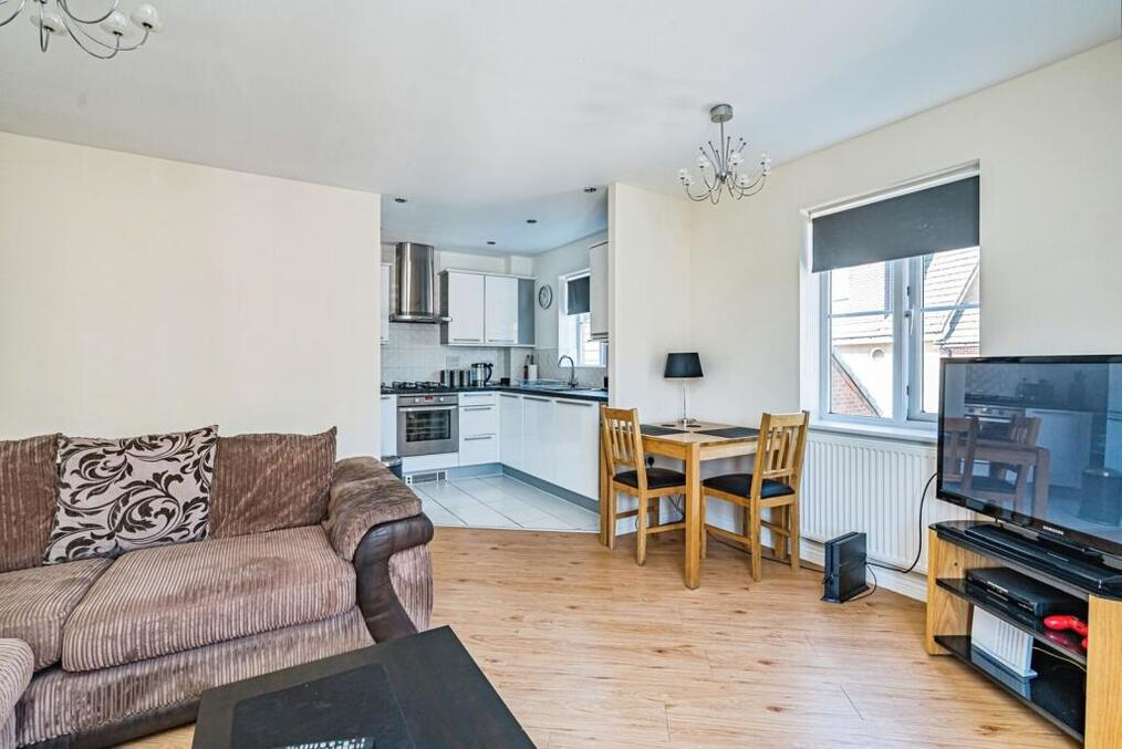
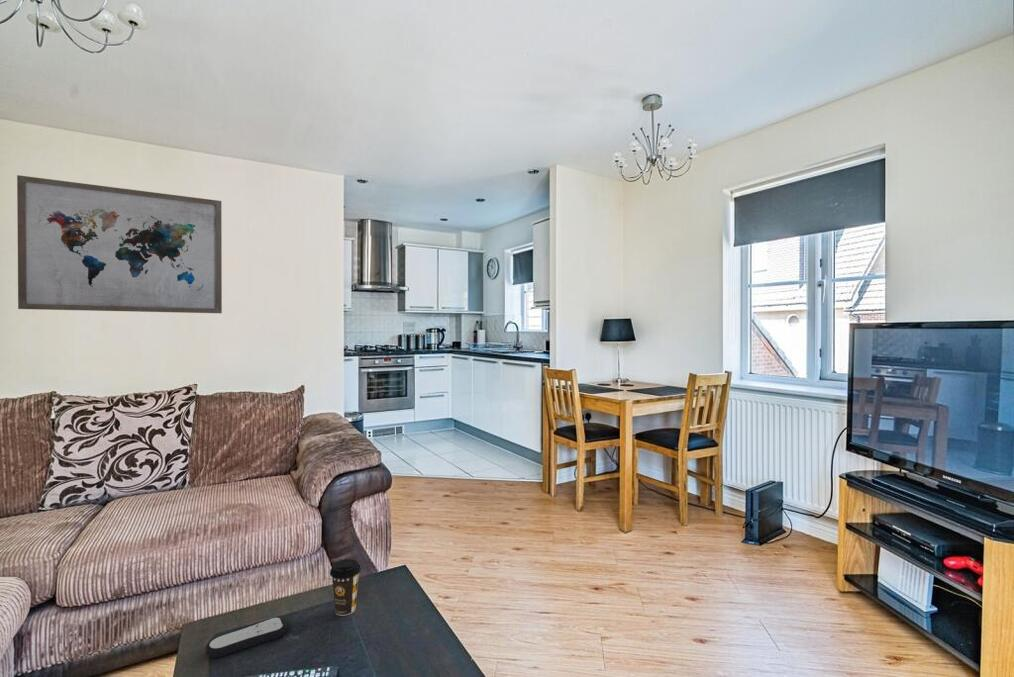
+ coffee cup (345, 587)
+ remote control (247, 636)
+ wall art (128, 250)
